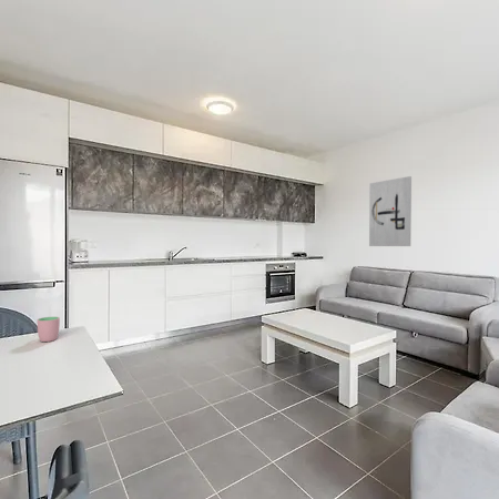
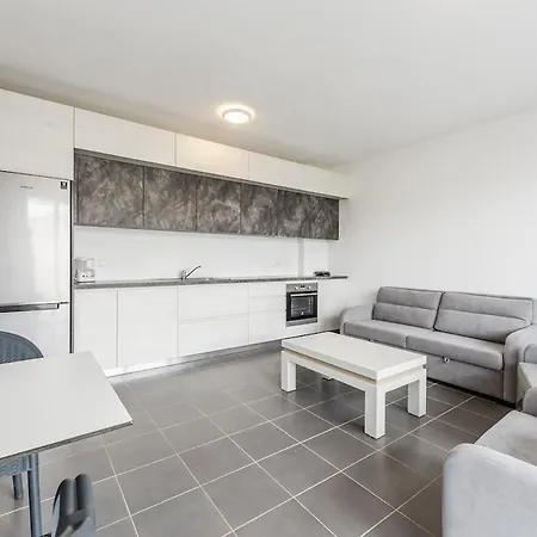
- wall art (389, 213)
- cup (48, 328)
